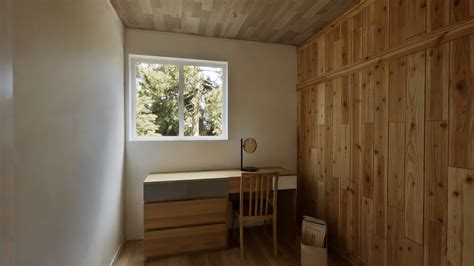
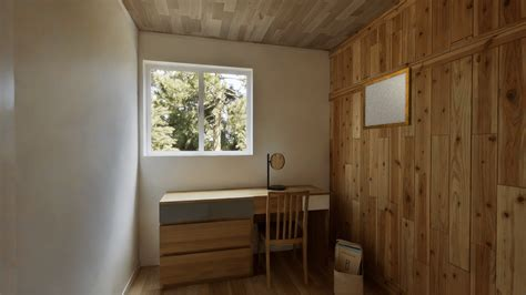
+ writing board (384, 102)
